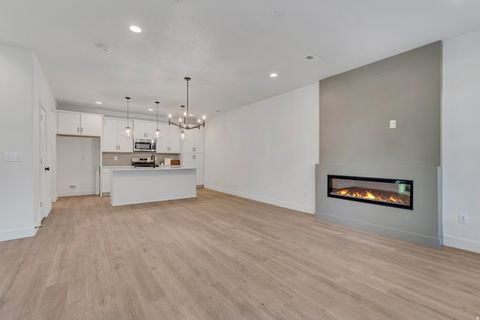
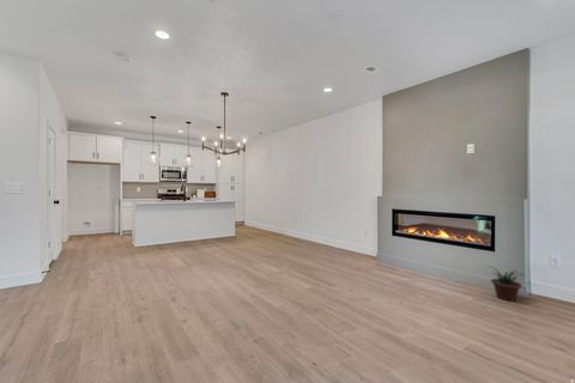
+ potted plant (506, 282)
